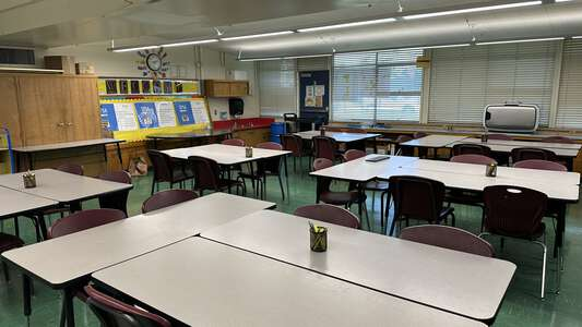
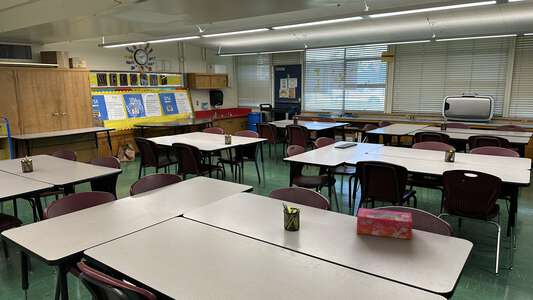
+ tissue box (383, 222)
